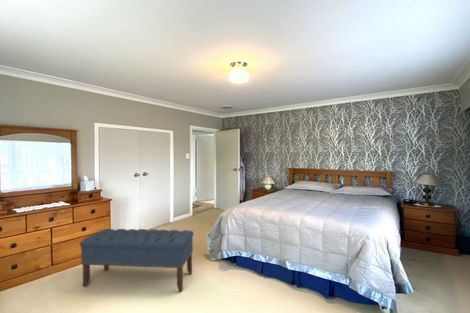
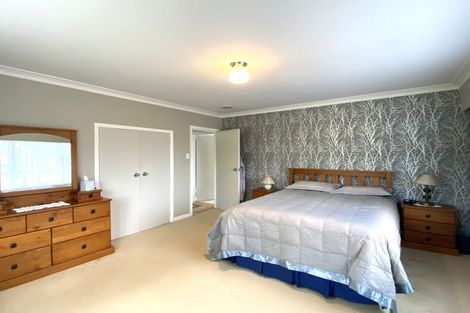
- bench (140, 256)
